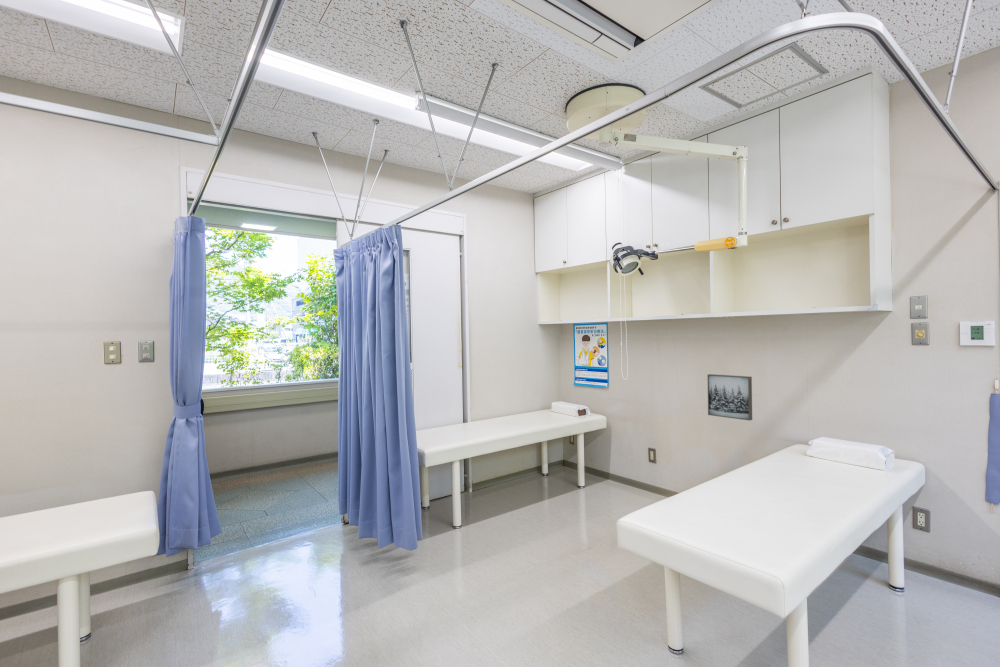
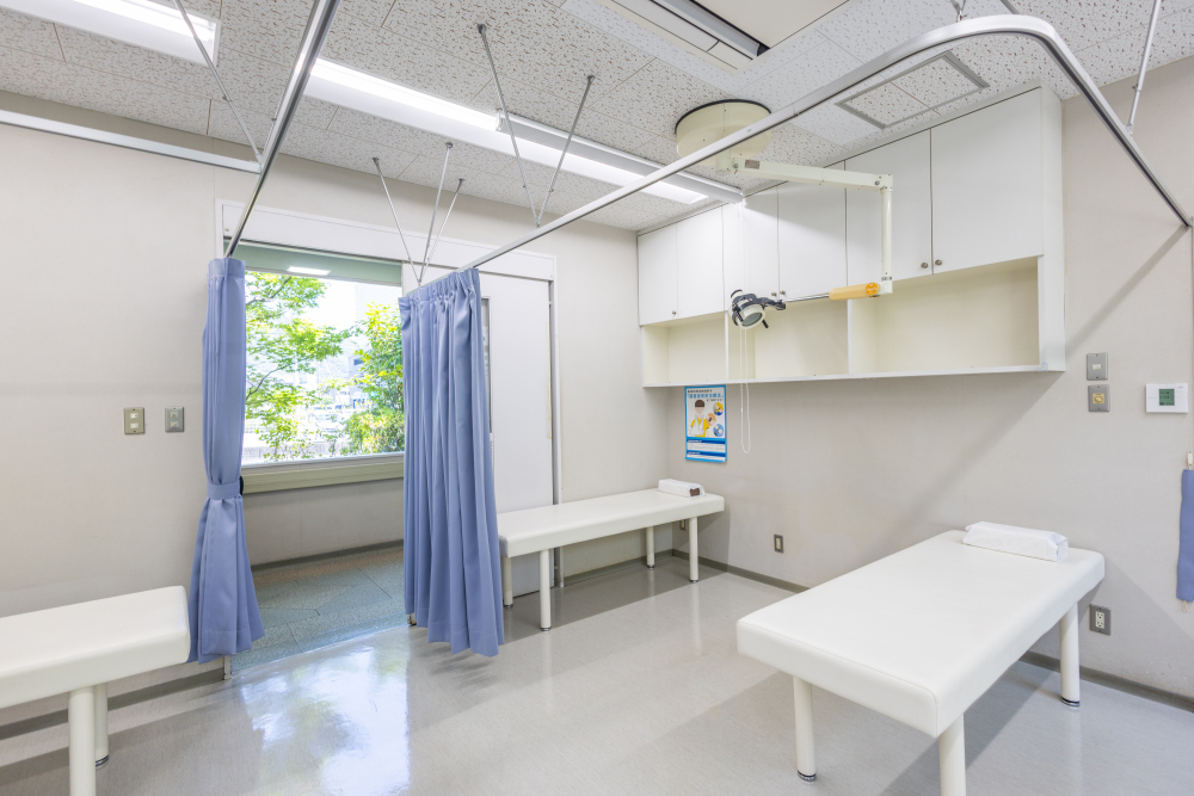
- wall art (729, 396)
